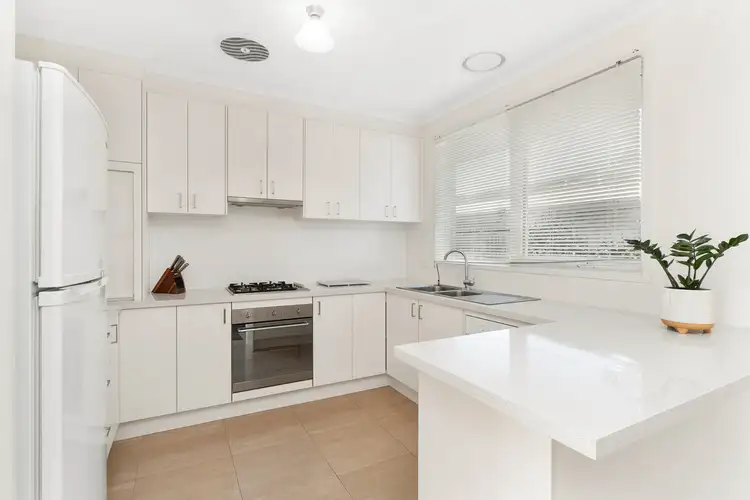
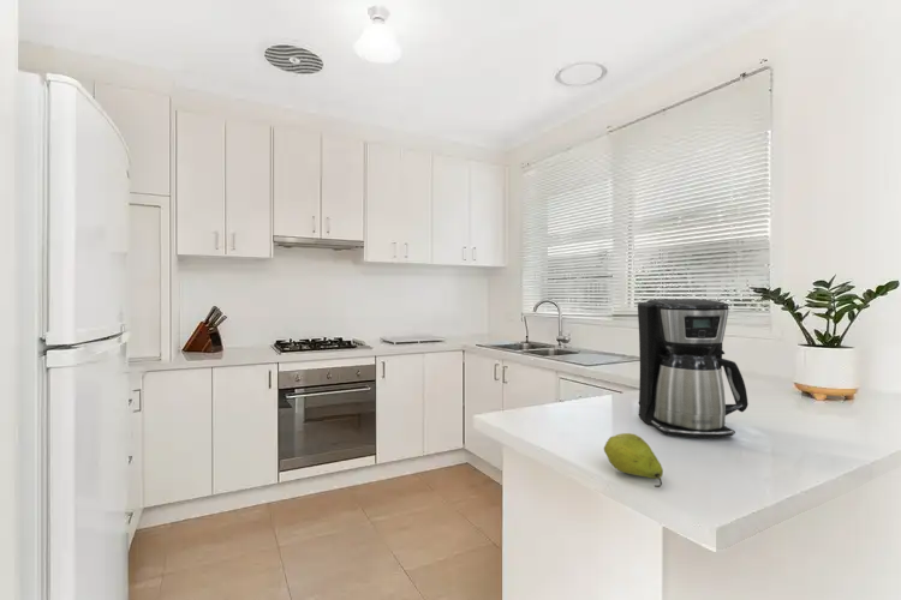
+ coffee maker (687, 360)
+ fruit (636, 455)
